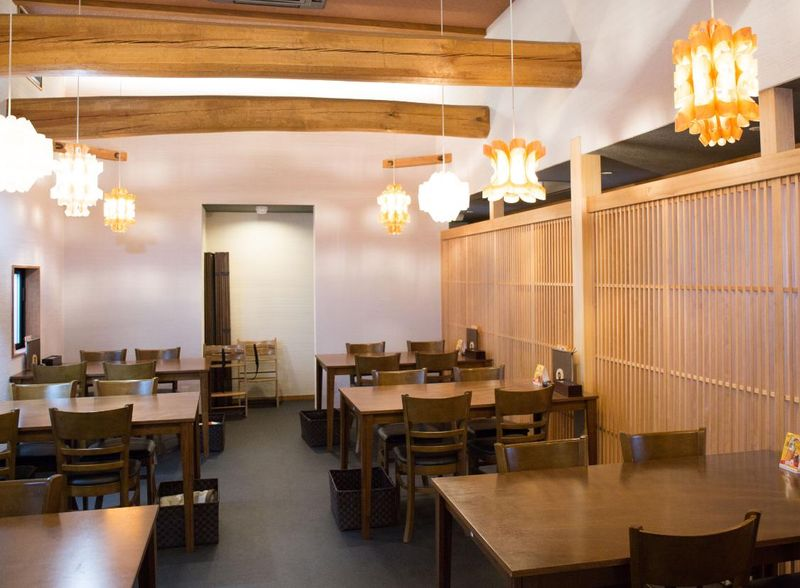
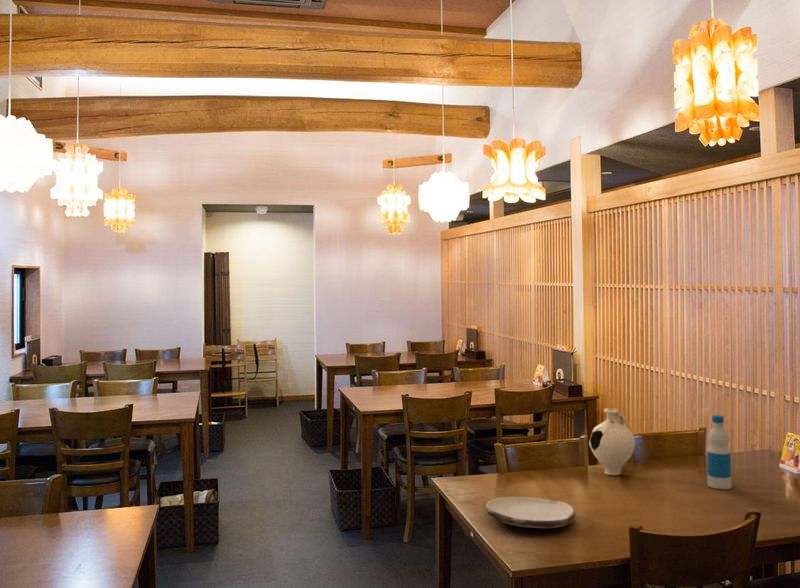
+ plate (530, 512)
+ decorative vase (611, 441)
+ bottle (718, 451)
